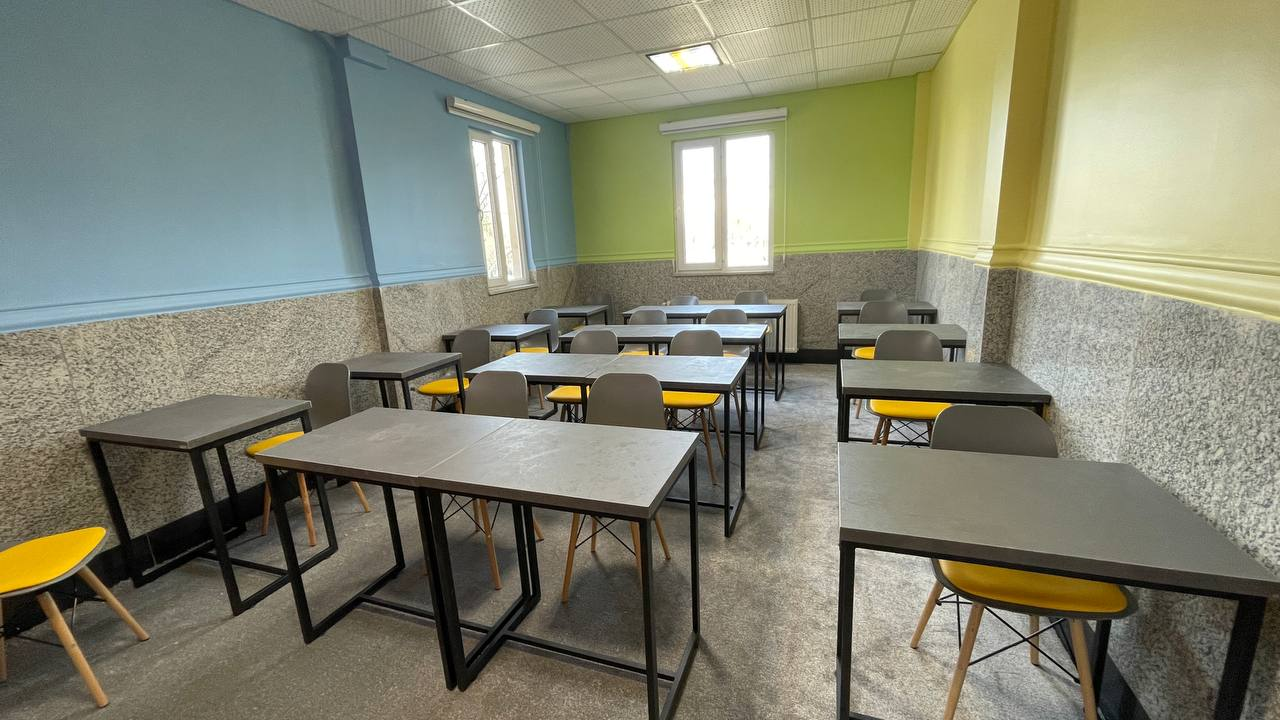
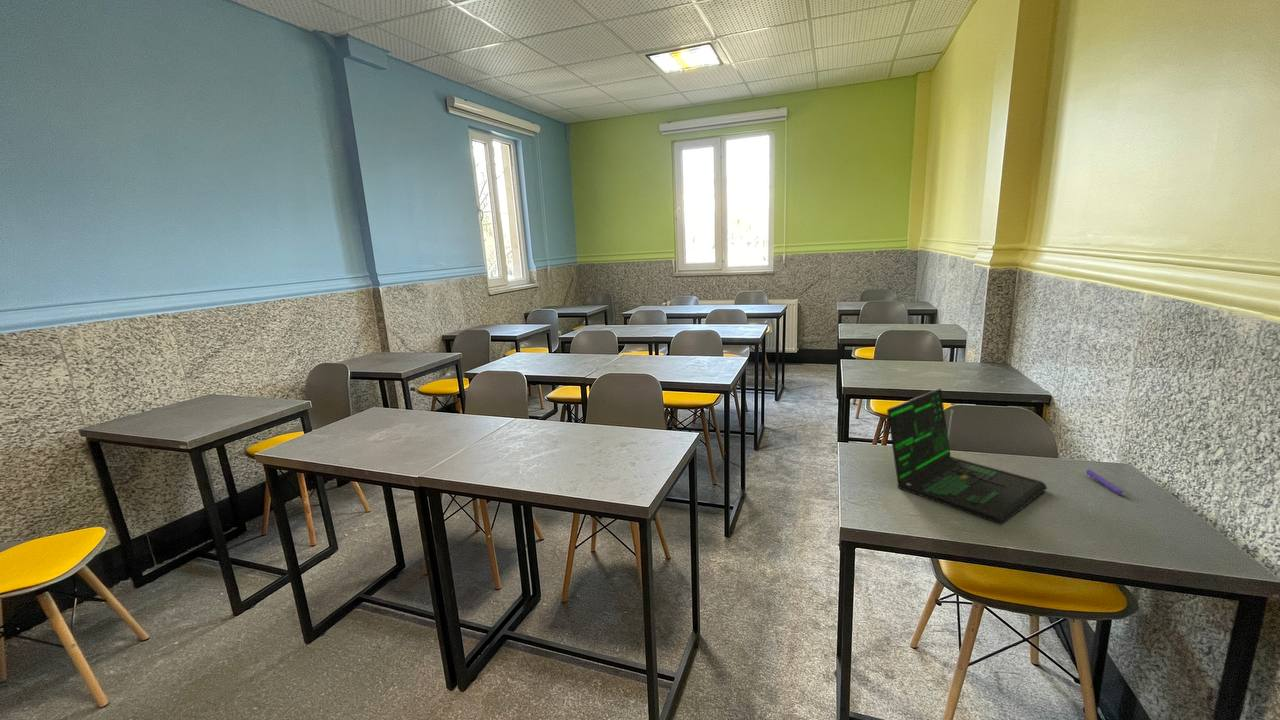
+ laptop (968, 461)
+ pen (1104, 482)
